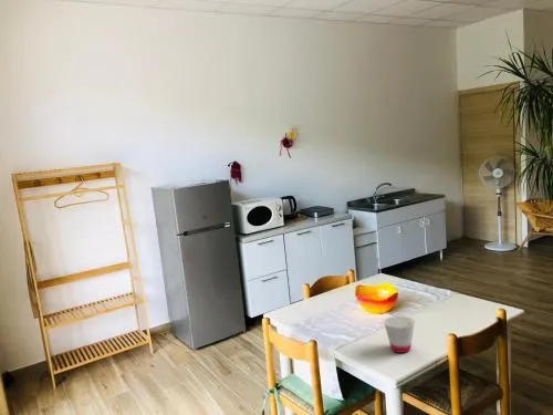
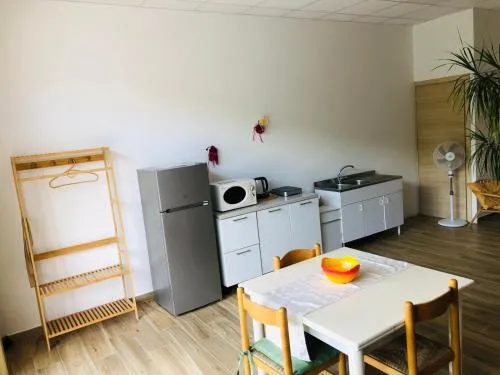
- cup (399, 335)
